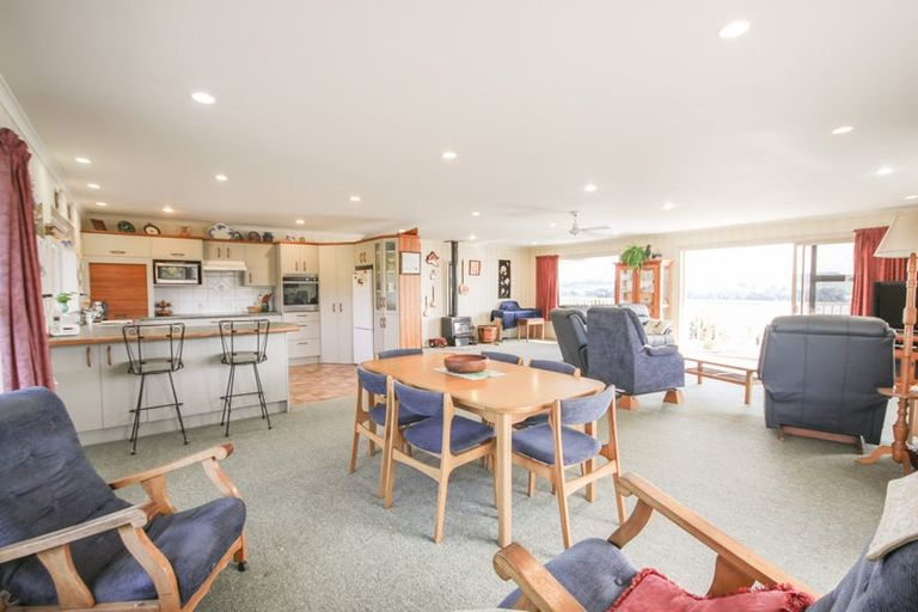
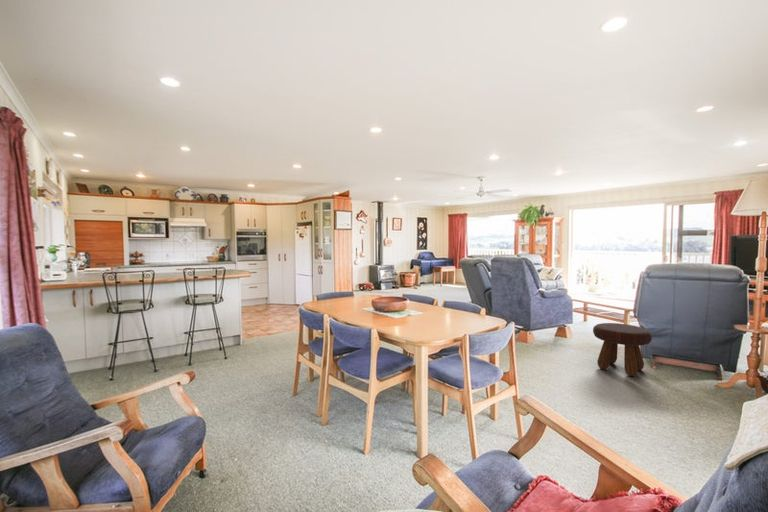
+ footstool (624, 348)
